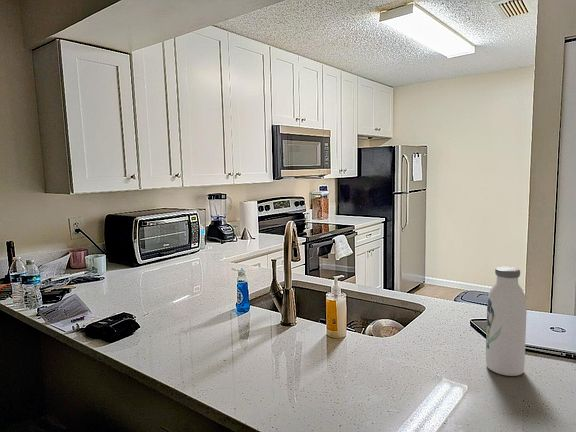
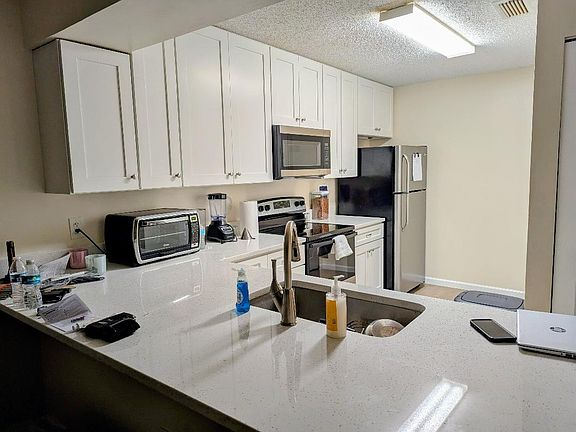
- water bottle (506, 318)
